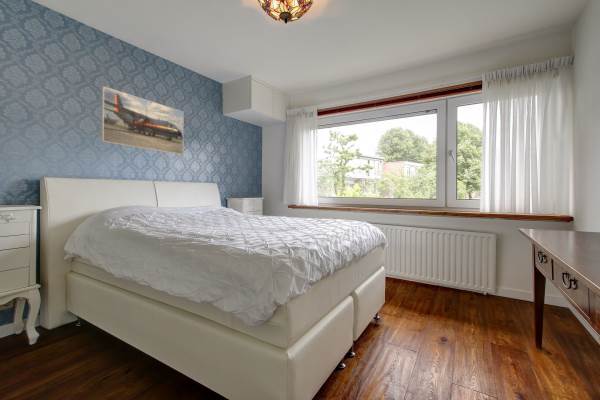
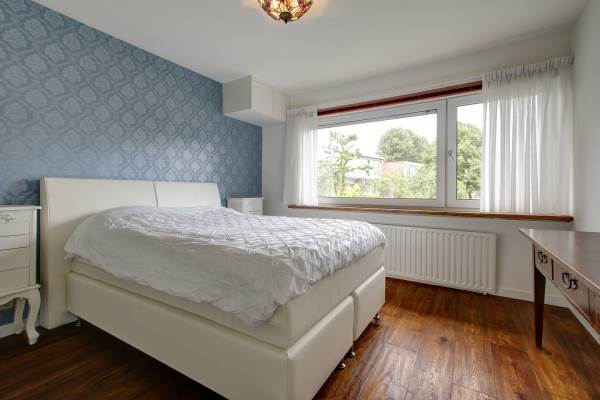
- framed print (147, 124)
